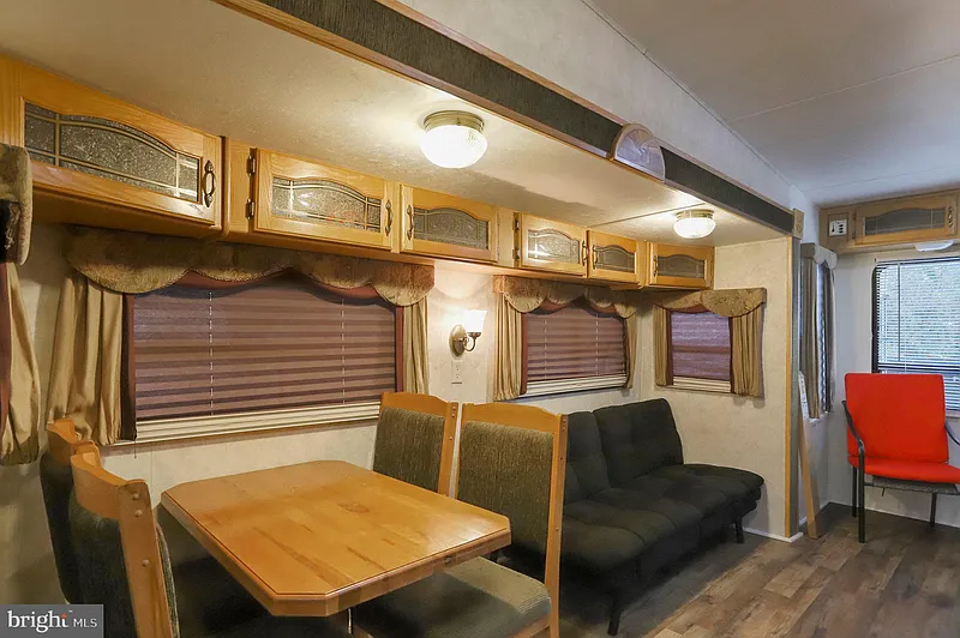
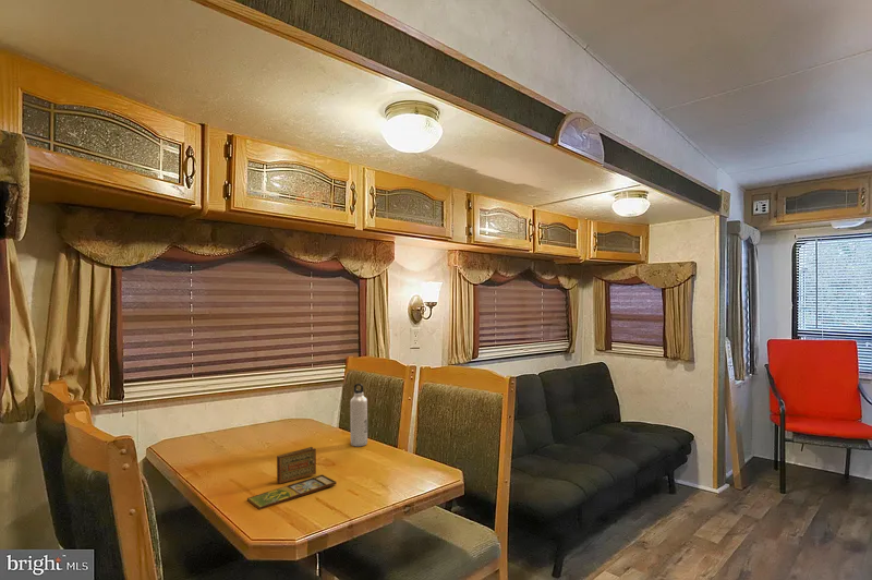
+ water bottle (359, 413)
+ board game (288, 475)
